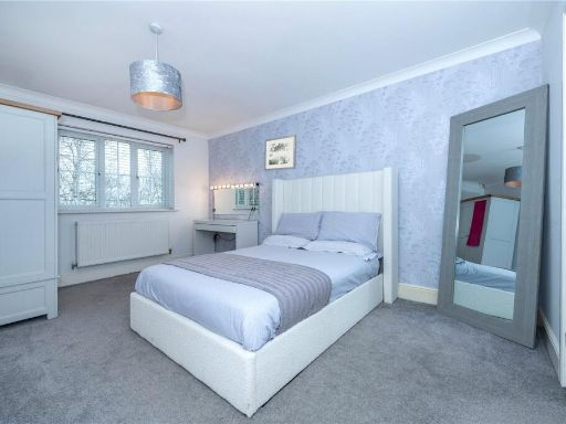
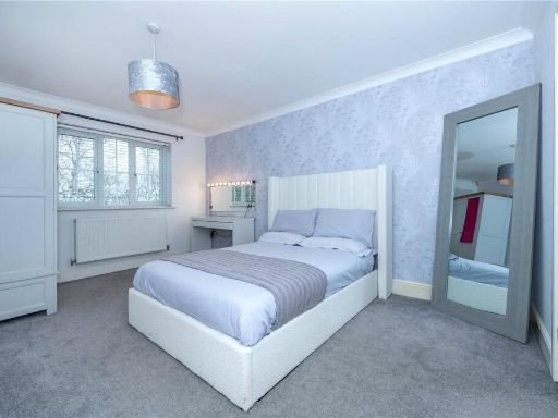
- wall art (279, 153)
